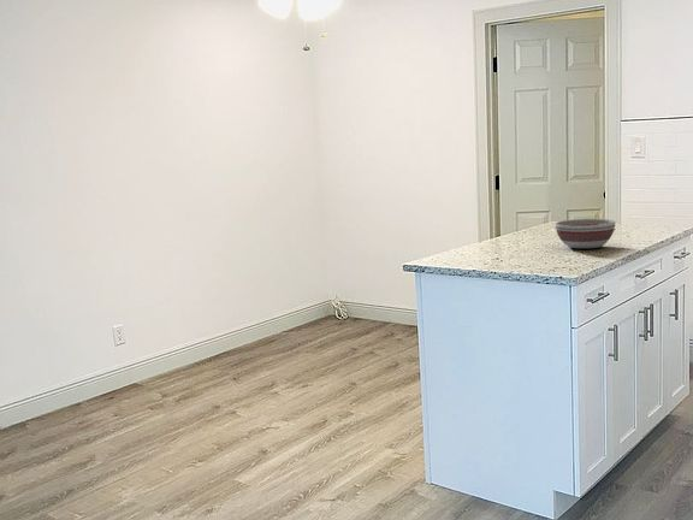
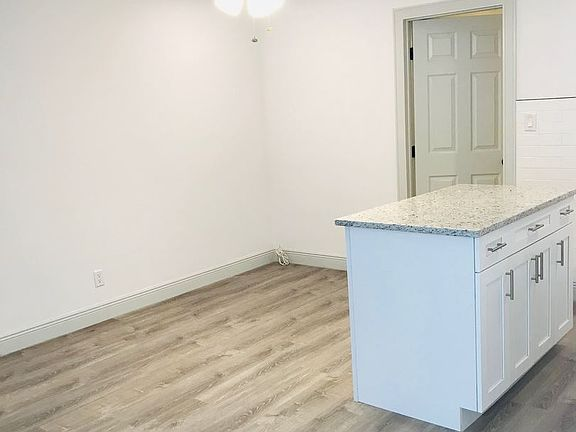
- bowl (585, 235)
